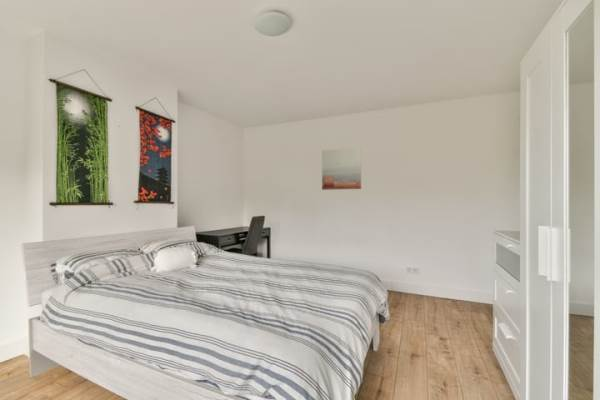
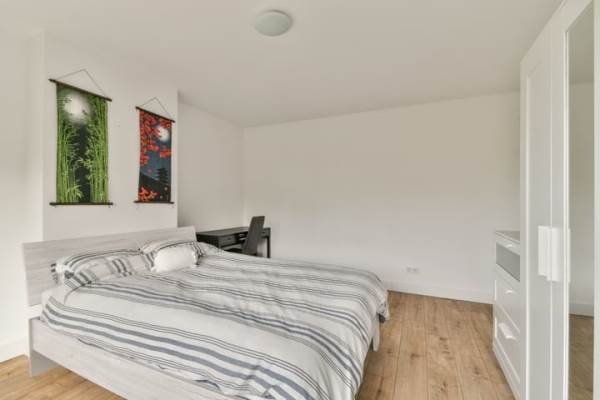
- wall art (340, 169)
